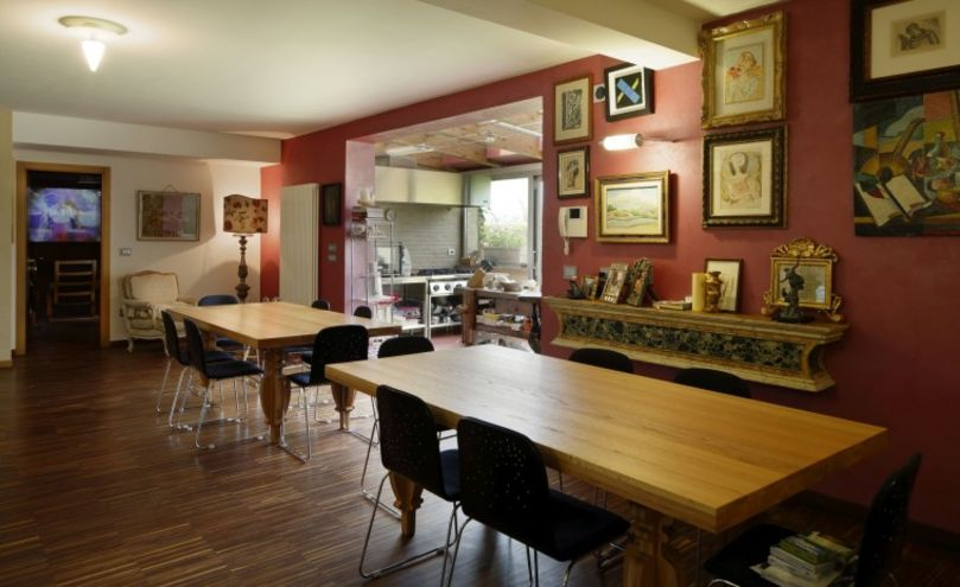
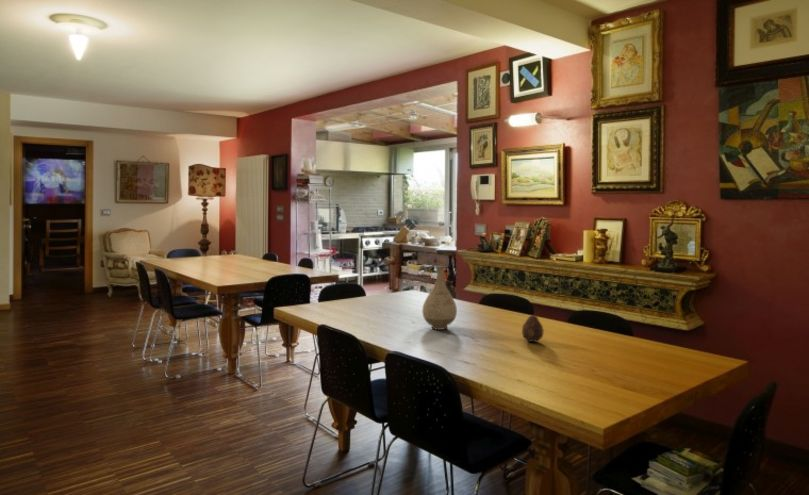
+ fruit (532, 327)
+ vase (439, 297)
